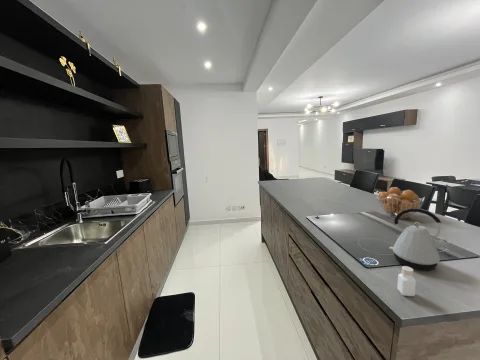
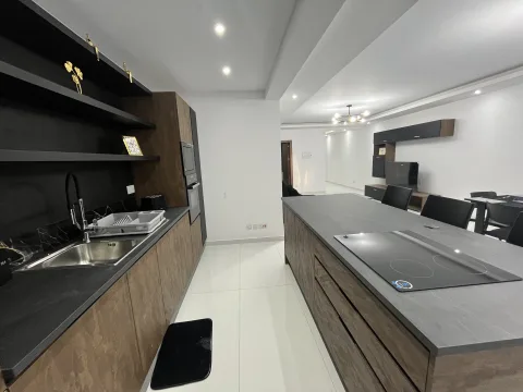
- pepper shaker (406, 280)
- kettle (417, 236)
- fruit basket (398, 202)
